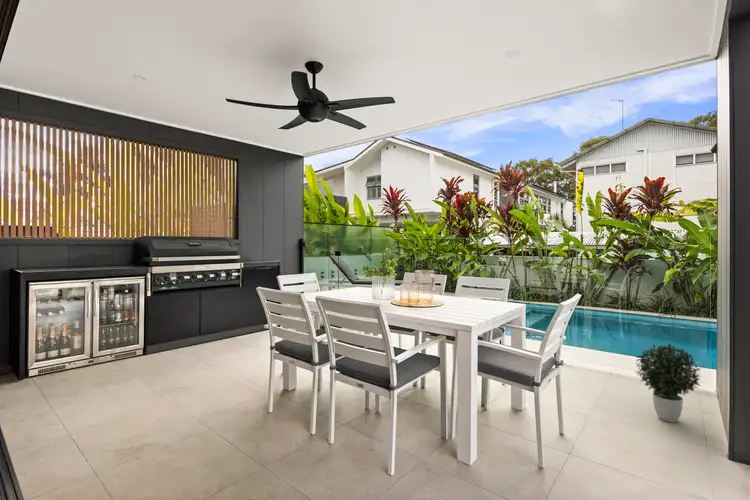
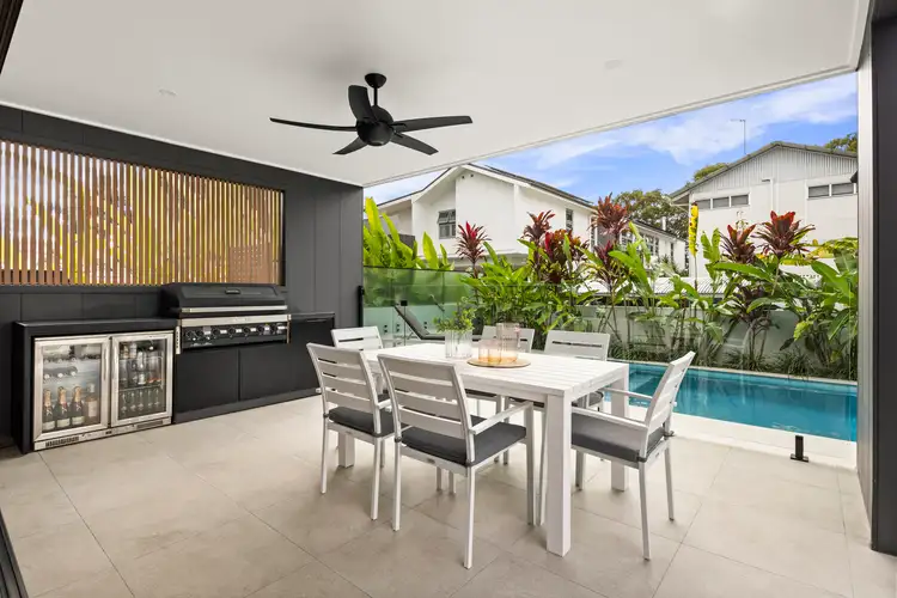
- potted plant (667, 381)
